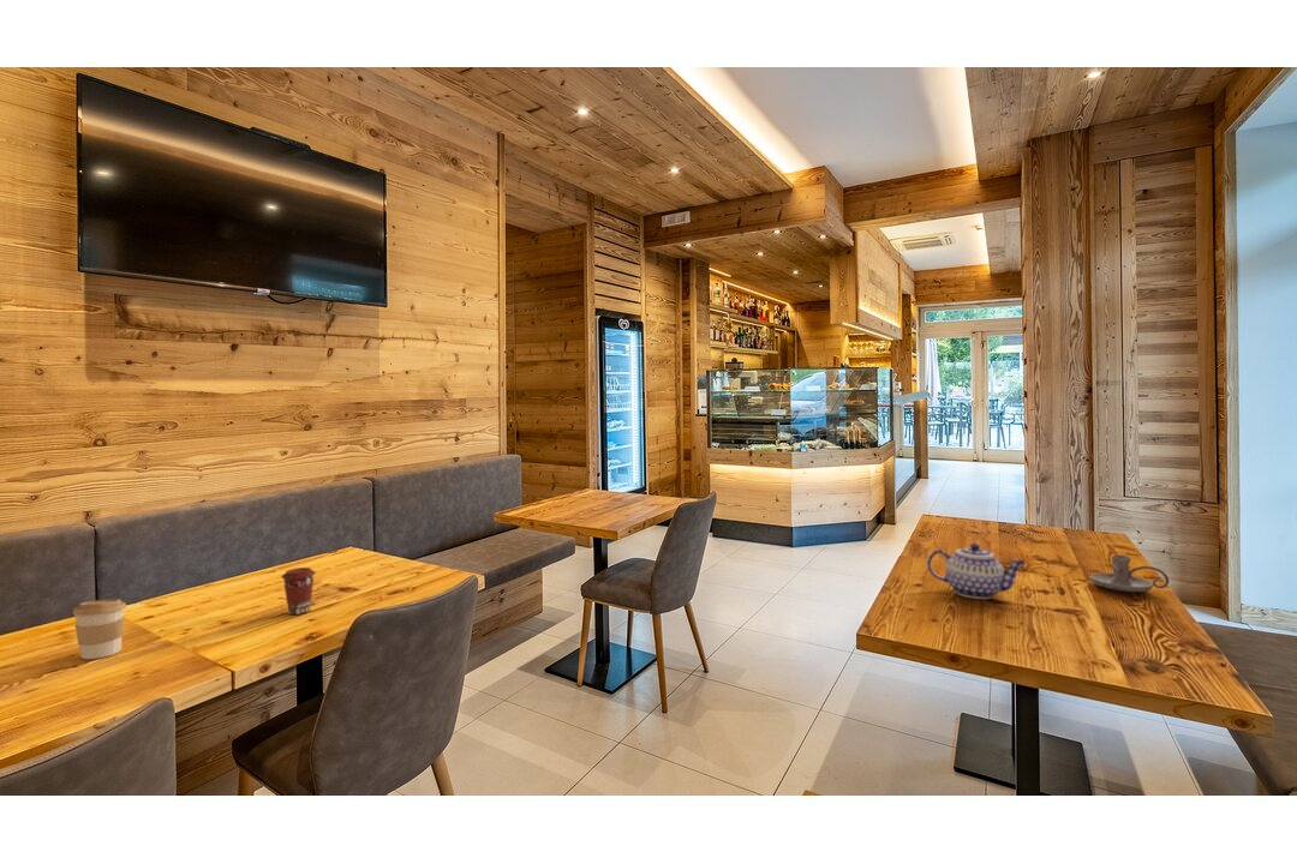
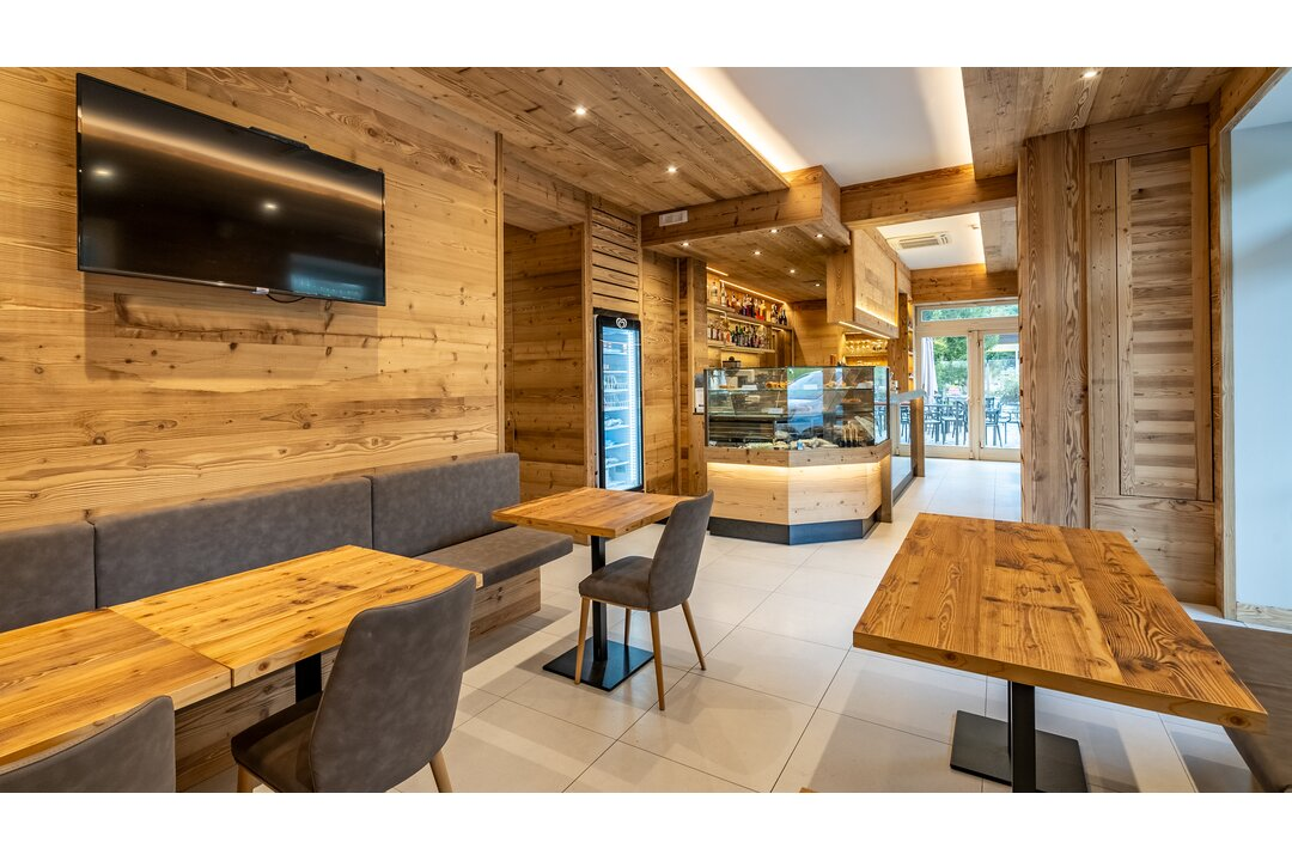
- coffee cup (299, 590)
- coffee cup (100, 626)
- teapot (974, 568)
- candle holder (1128, 572)
